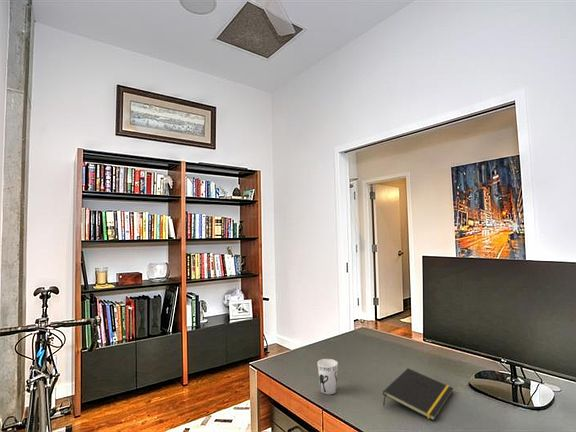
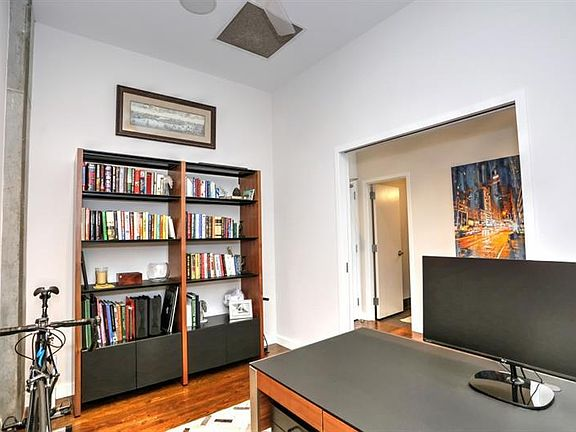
- cup (328, 376)
- notepad (419, 391)
